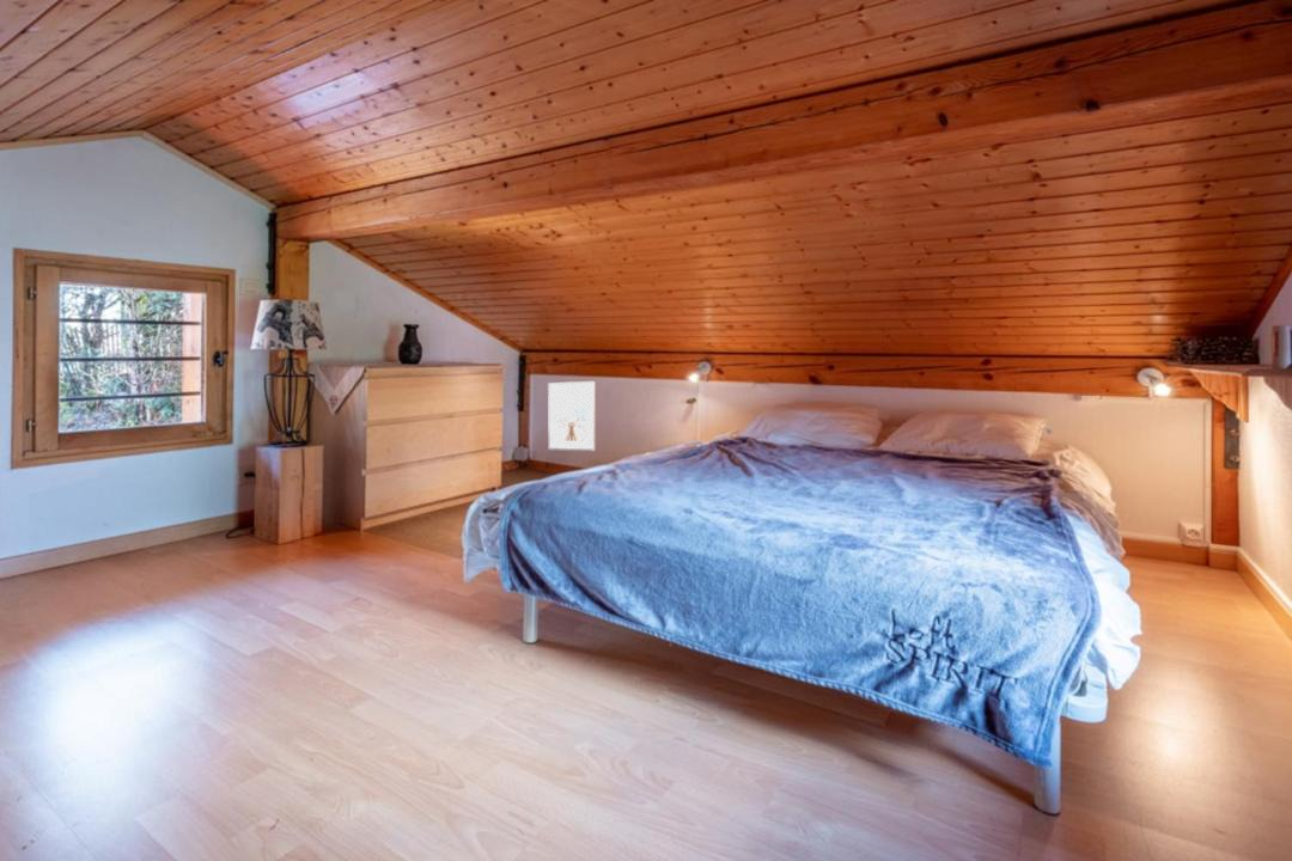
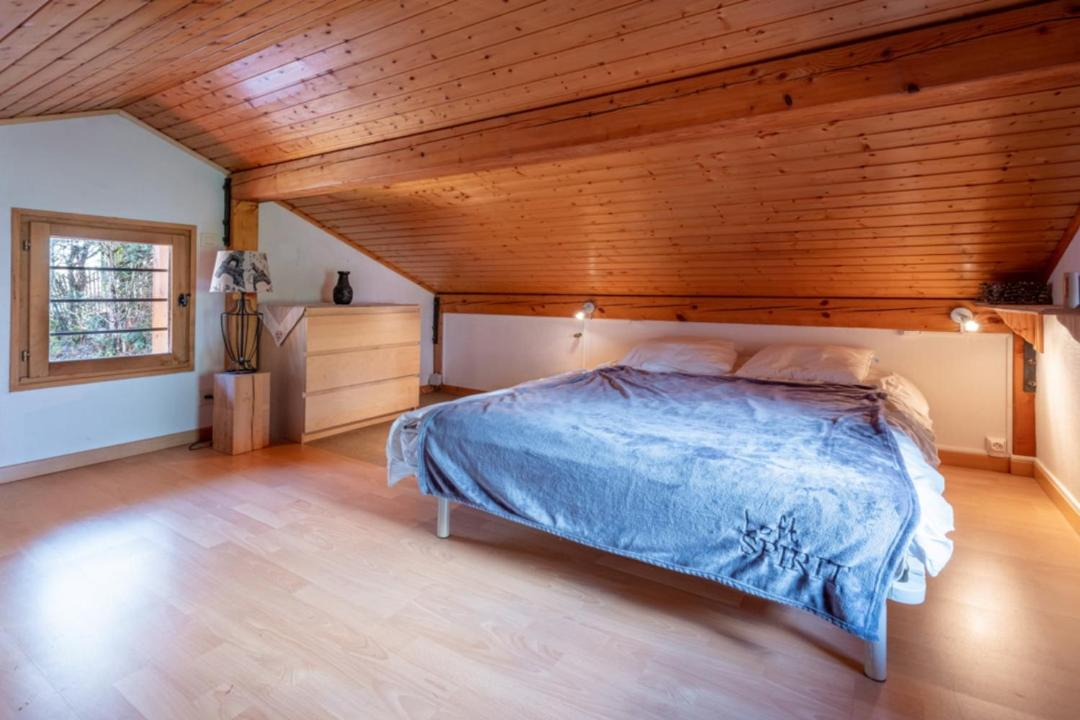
- picture frame (571, 416)
